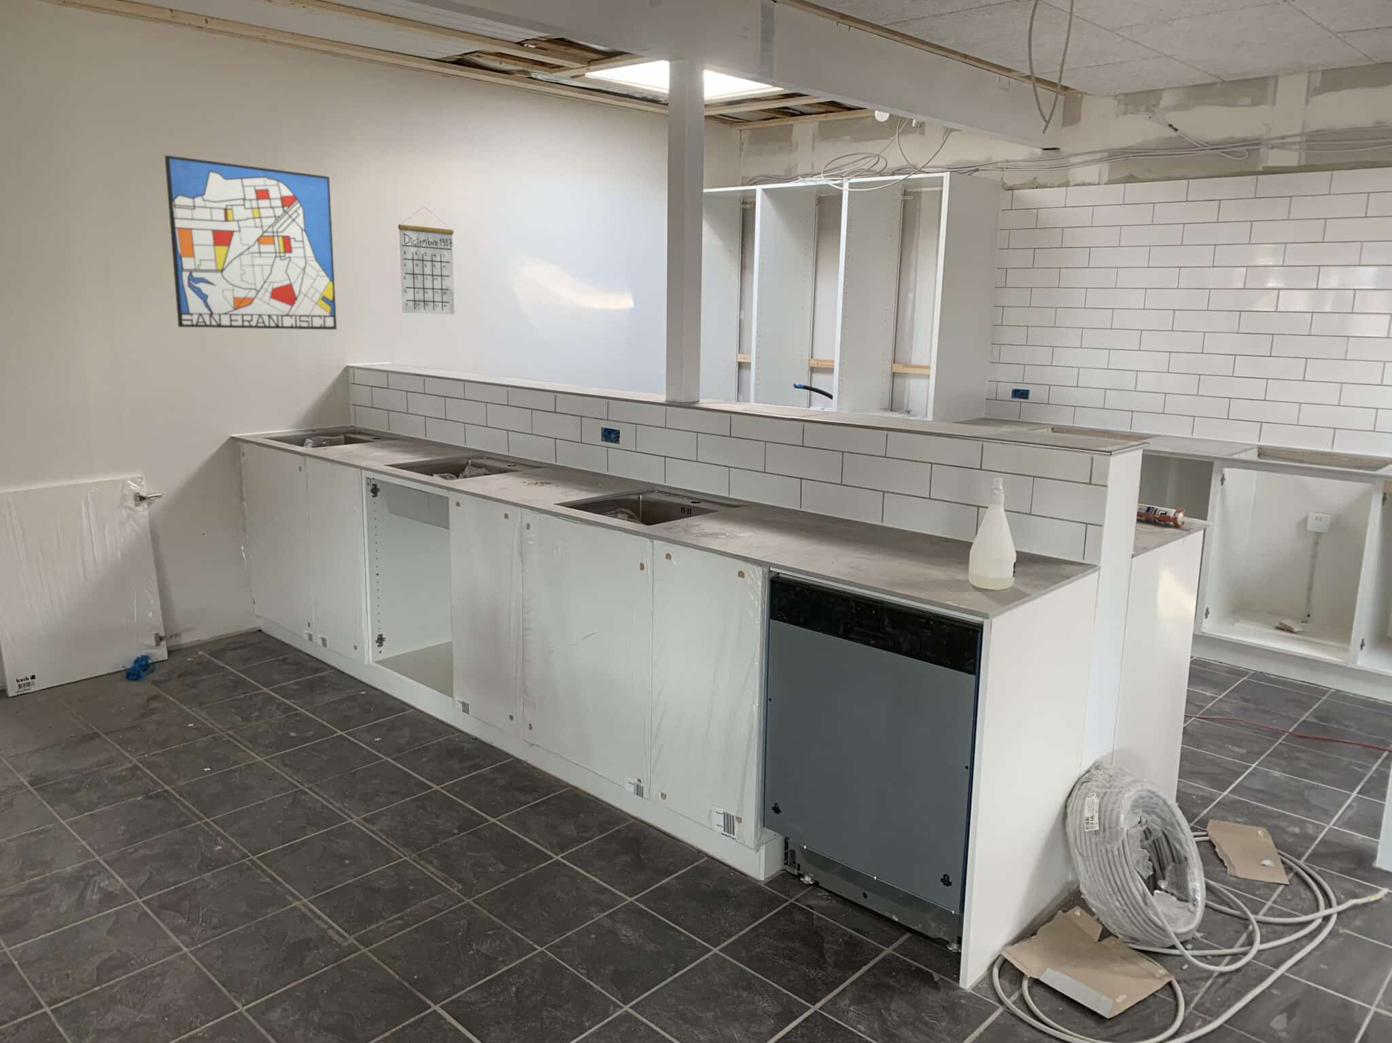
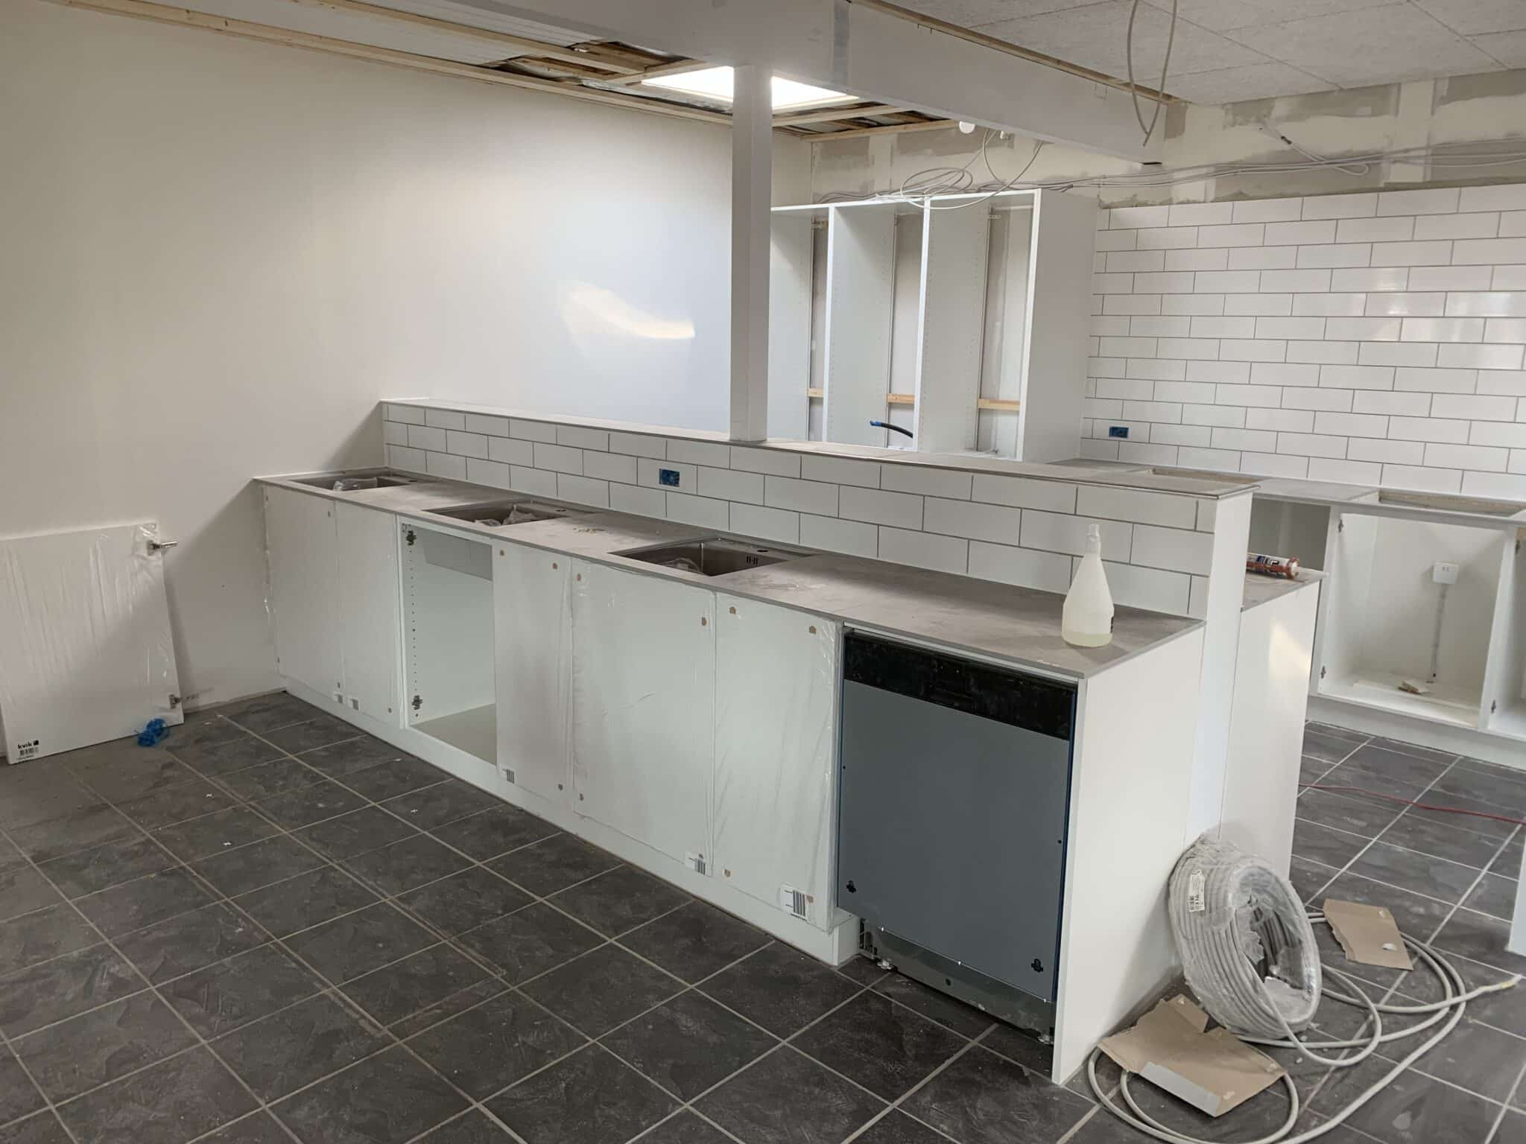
- calendar (426, 260)
- wall art (256, 249)
